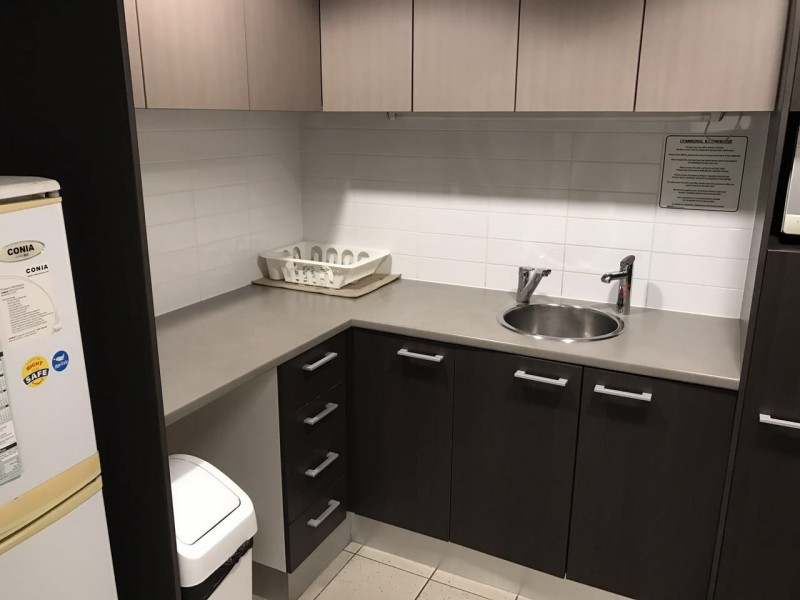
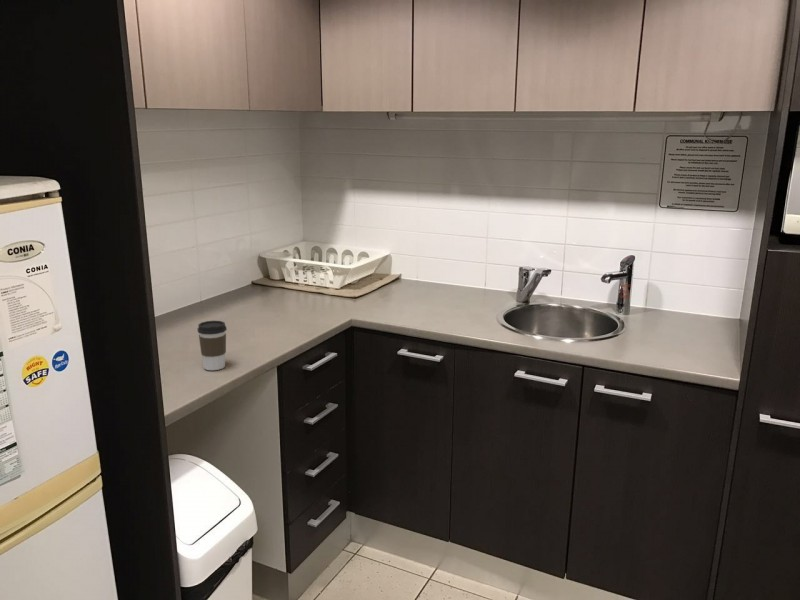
+ coffee cup (213, 345)
